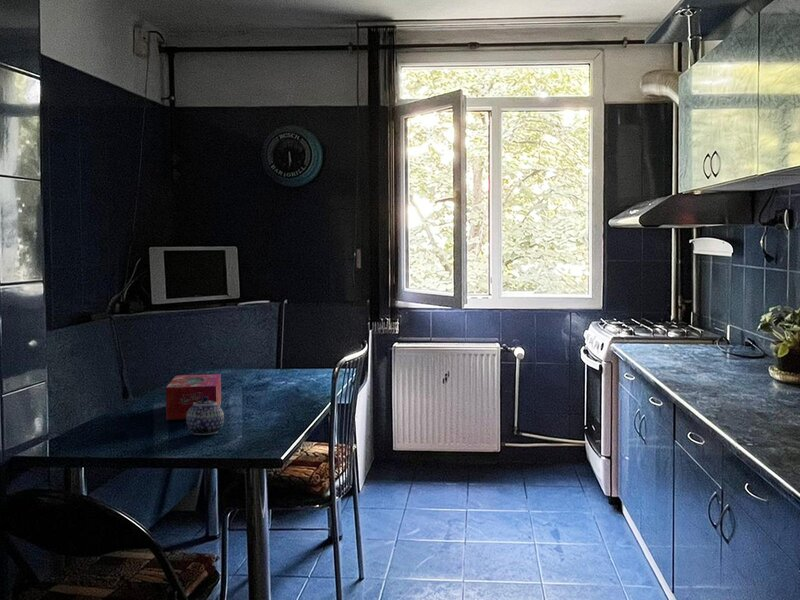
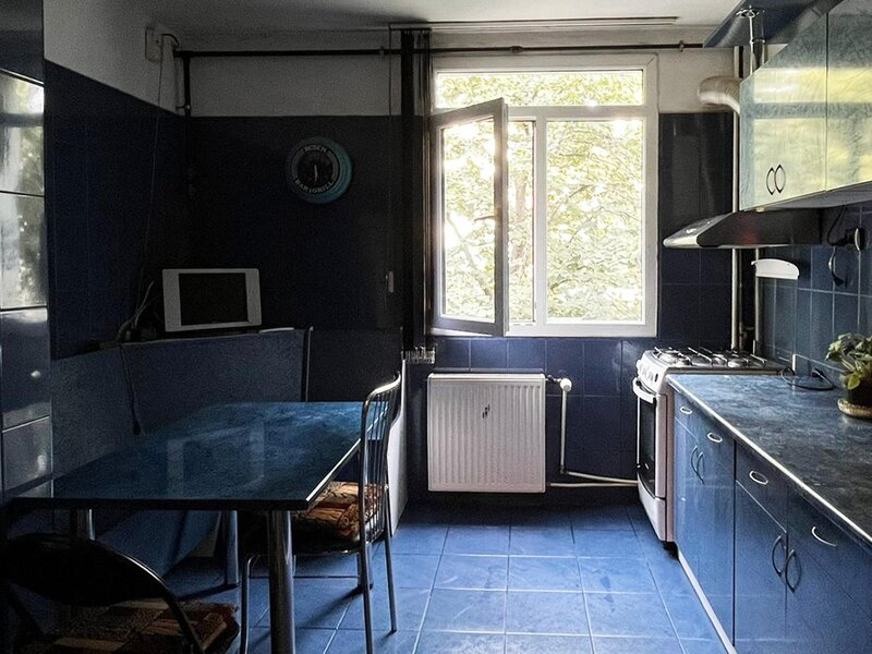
- tissue box (195, 395)
- teapot (205, 414)
